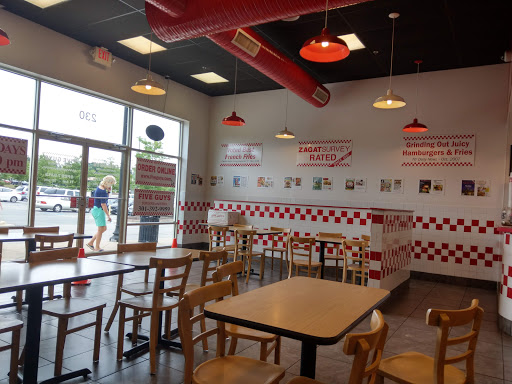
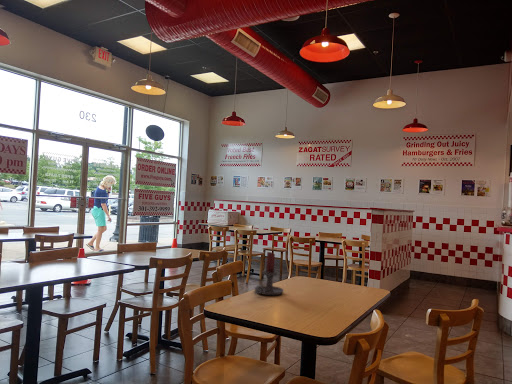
+ candle holder (267, 272)
